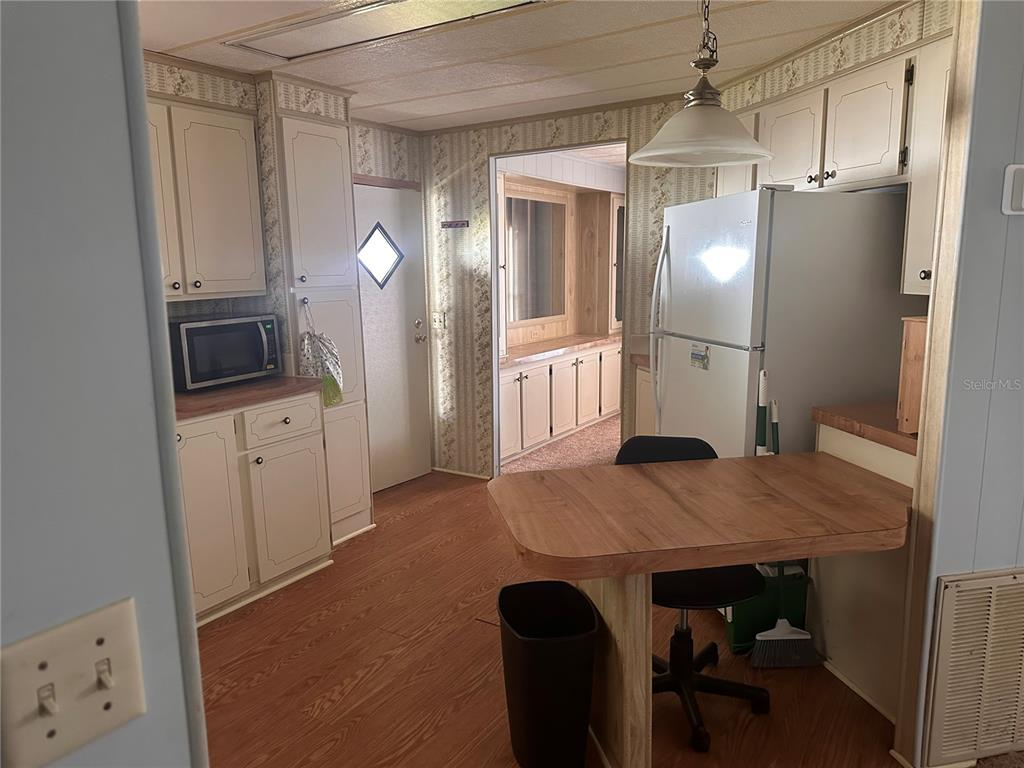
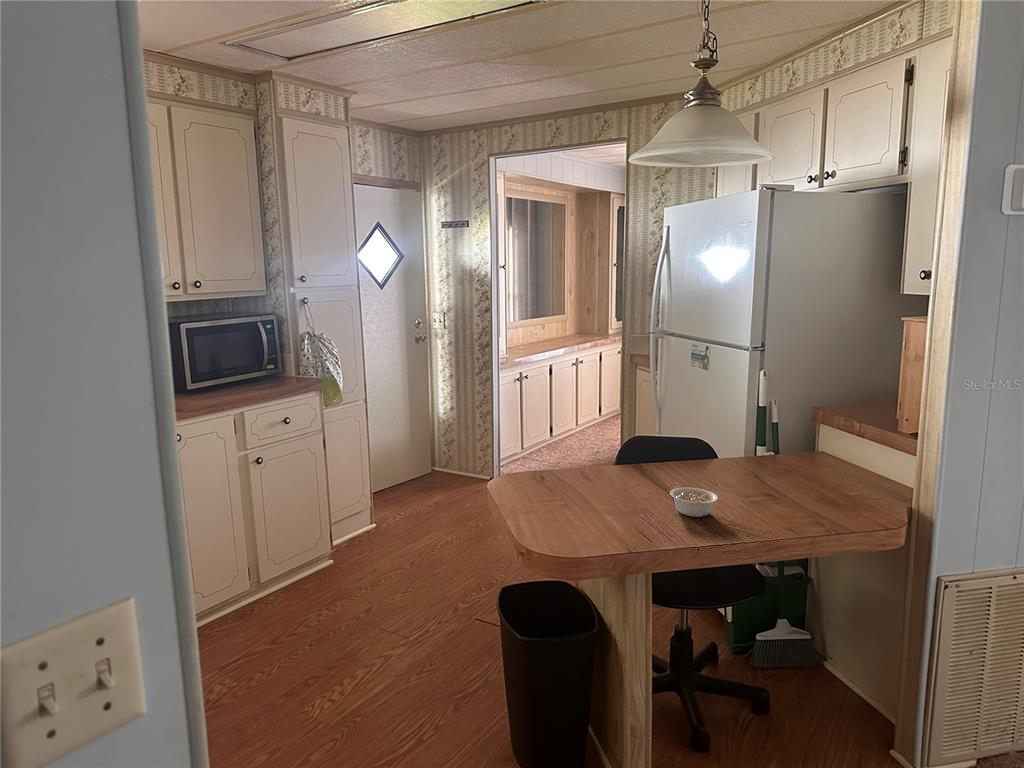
+ legume (694, 502)
